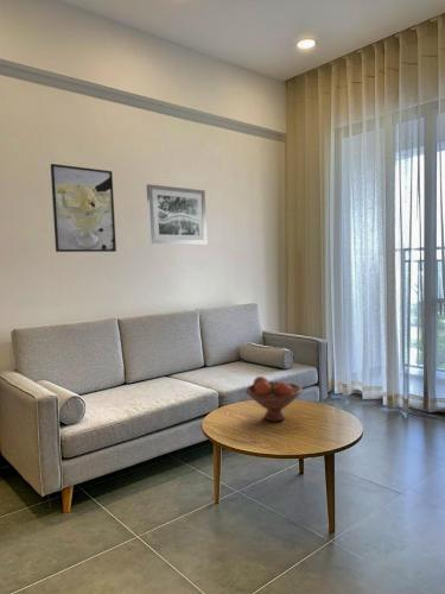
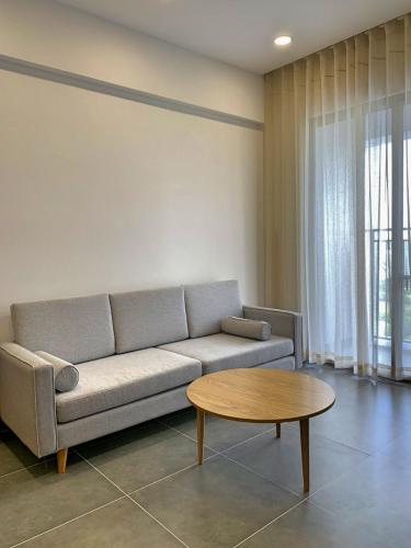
- fruit bowl (273, 397)
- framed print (84, 209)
- wall art (178, 215)
